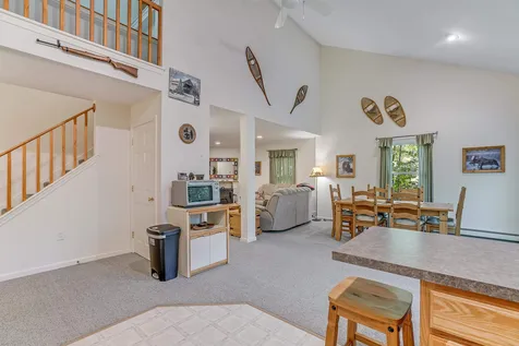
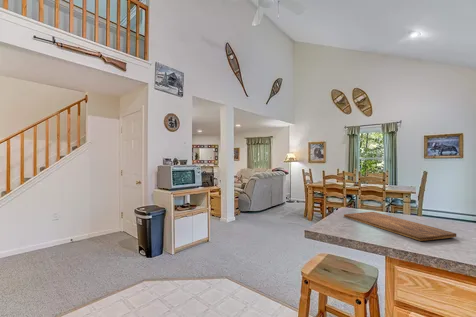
+ cutting board (392, 223)
